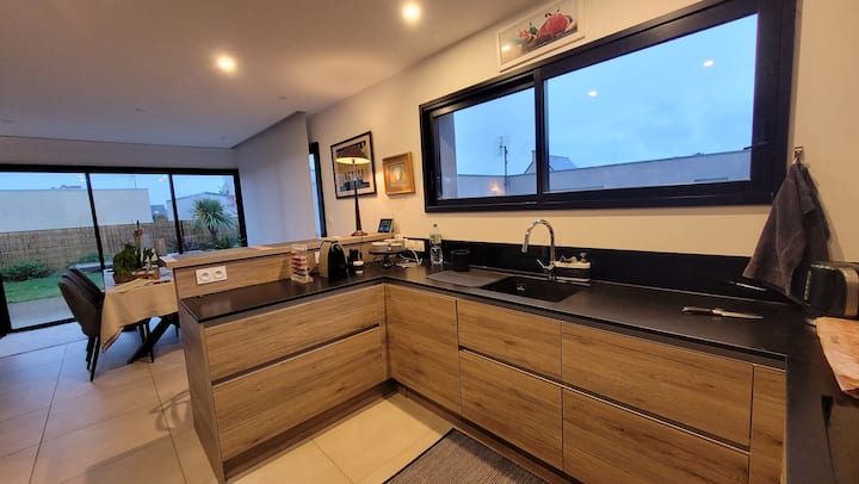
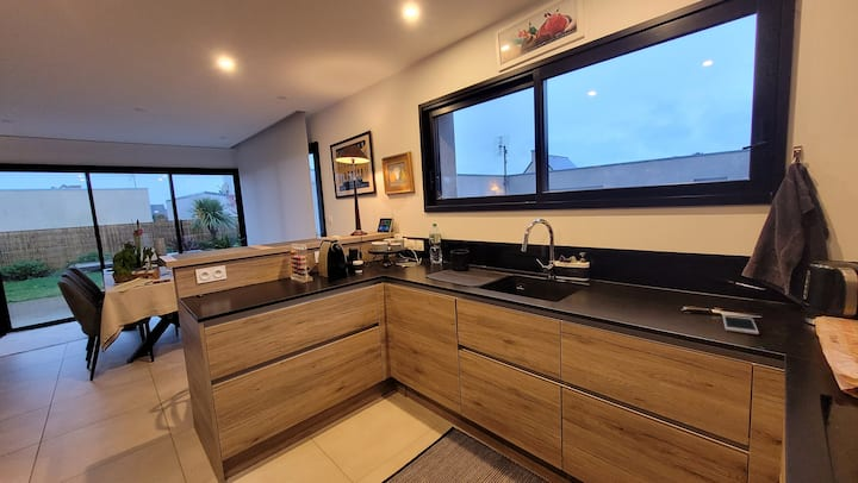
+ cell phone (739, 324)
